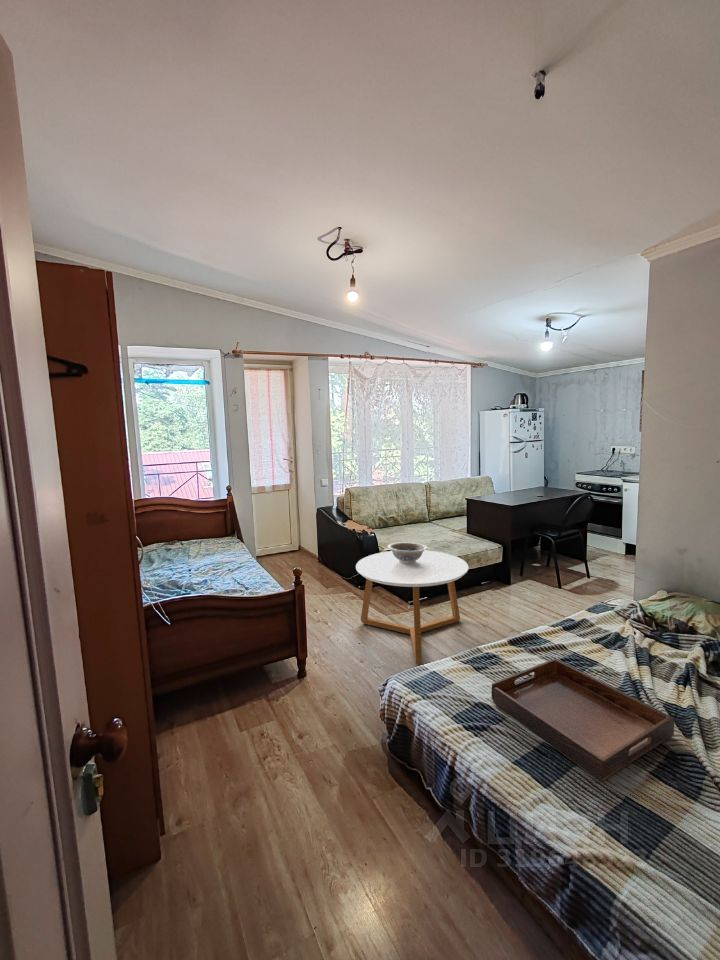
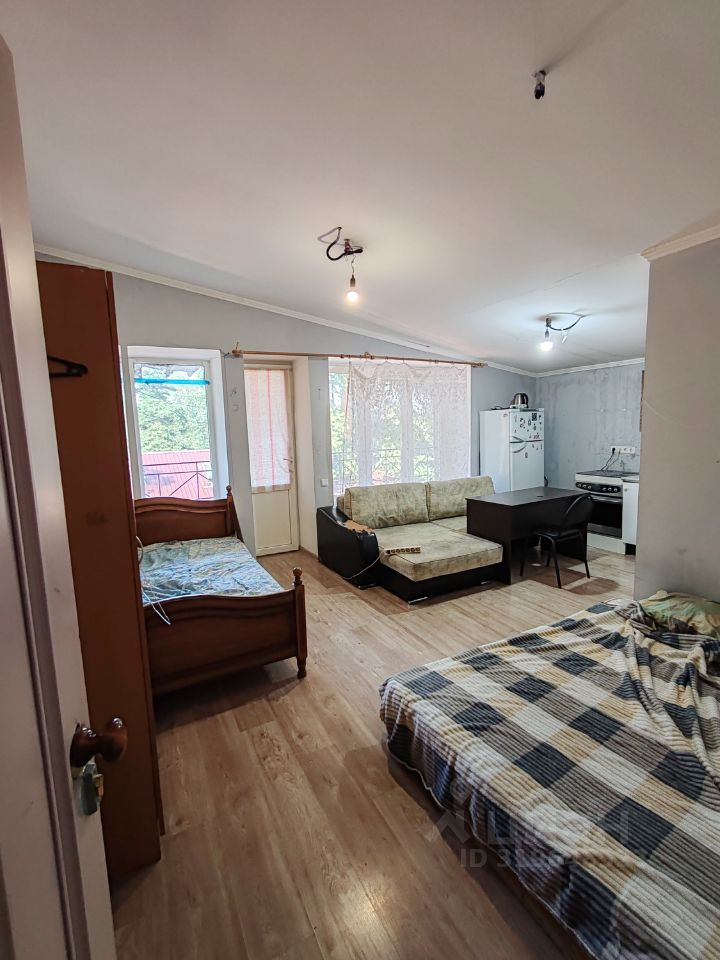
- serving tray (574, 708)
- coffee table (413, 599)
- decorative bowl (407, 553)
